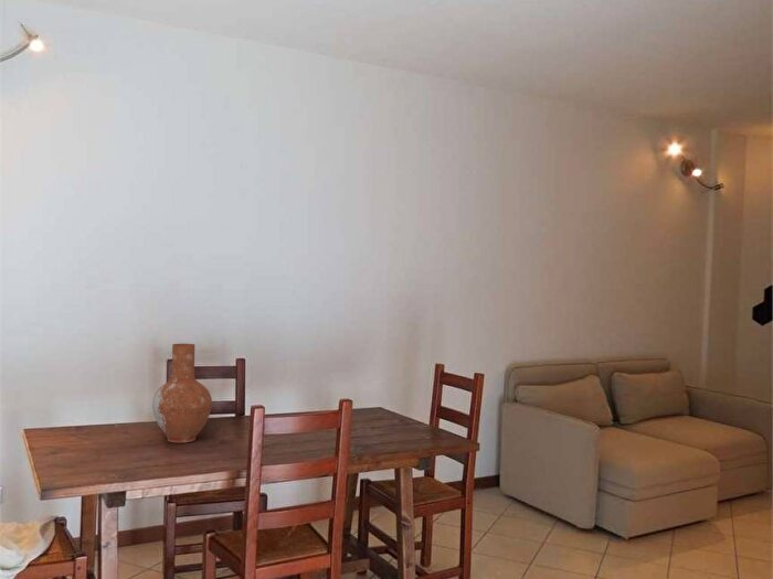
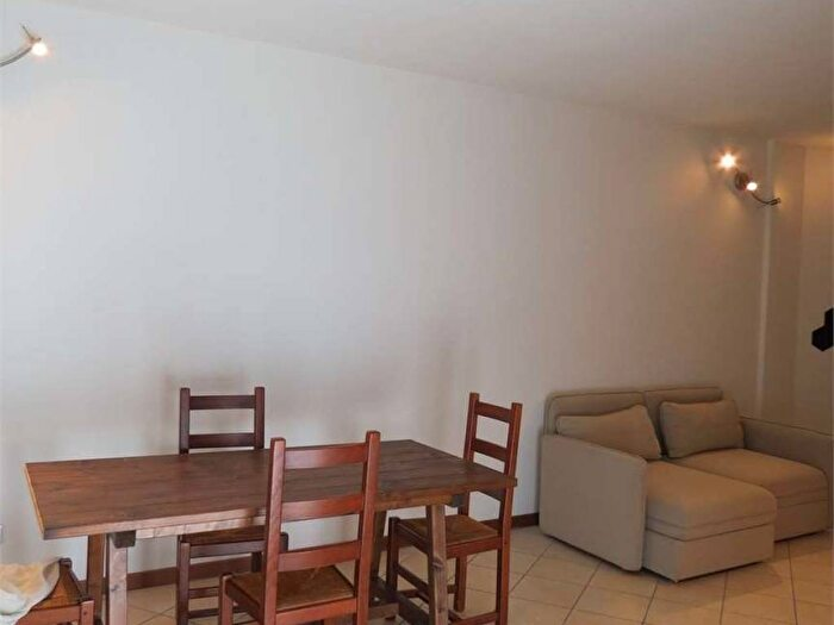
- vase (182, 392)
